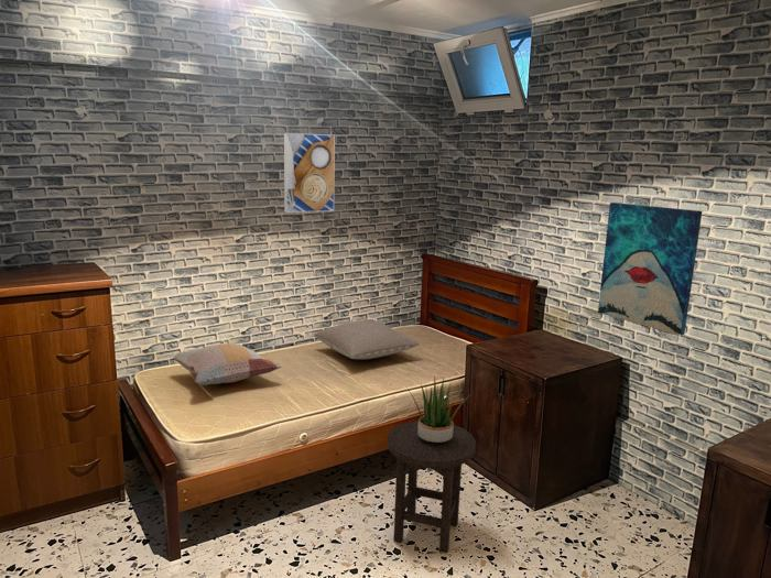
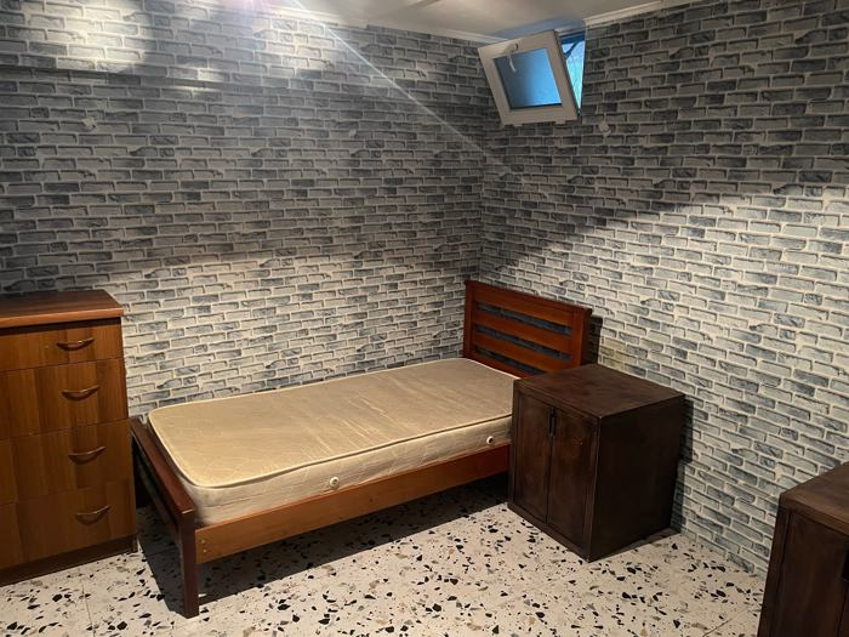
- potted plant (436, 410)
- decorative pillow (226, 361)
- stool (428, 489)
- wall art (645, 265)
- pillow (365, 339)
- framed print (310, 173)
